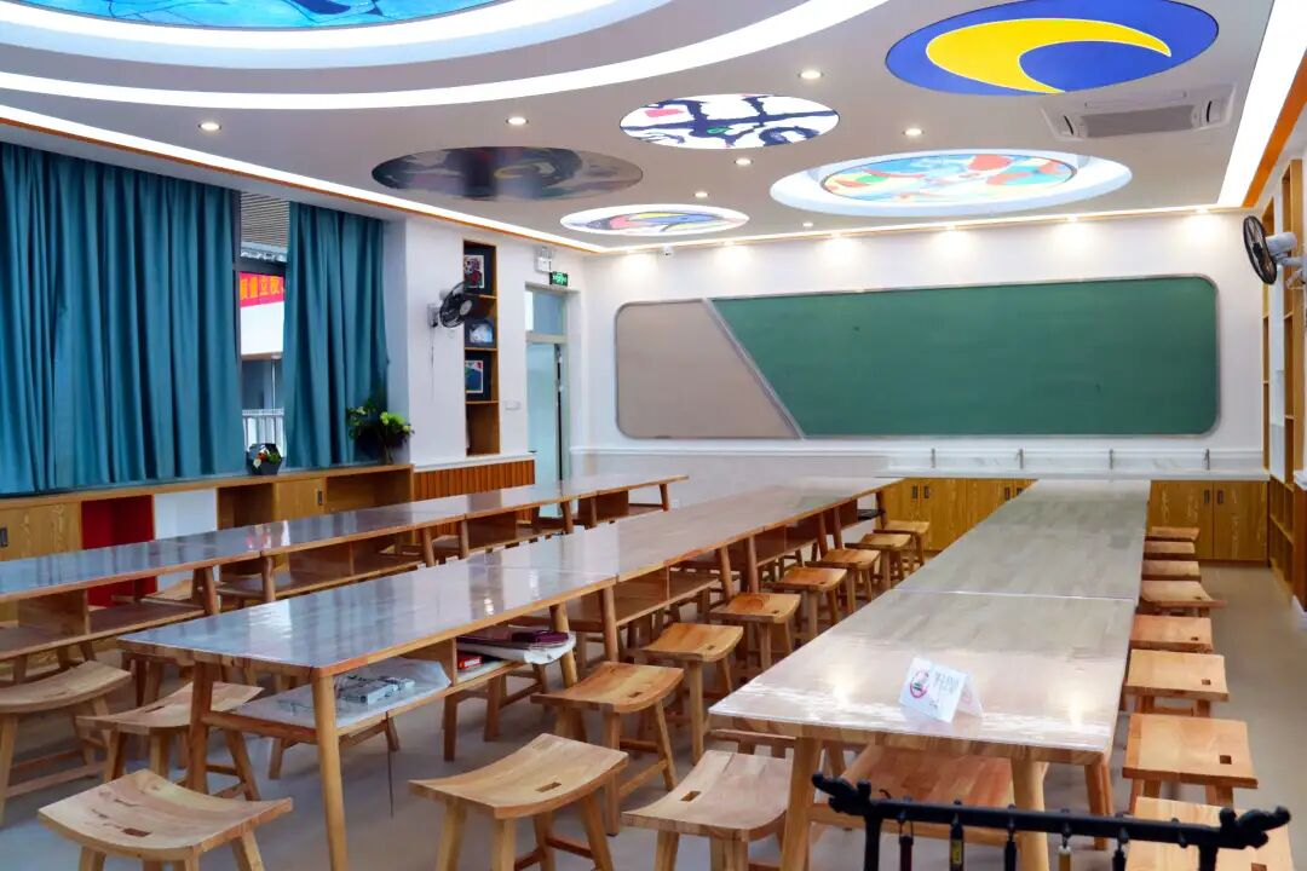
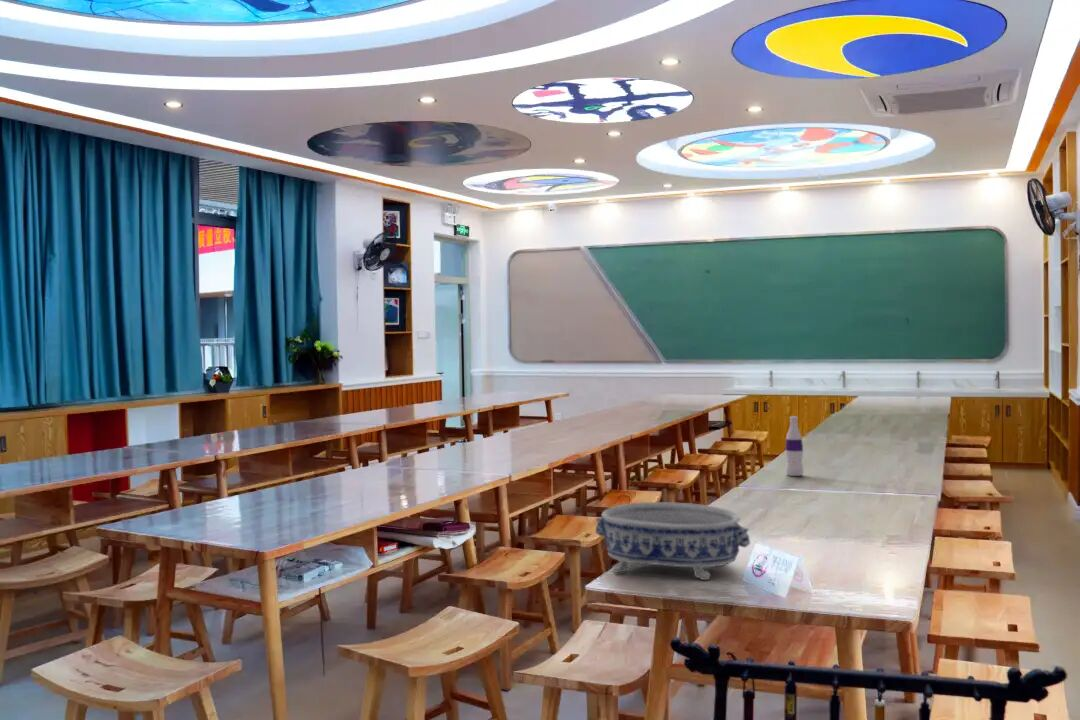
+ decorative bowl (670, 539)
+ bottle (794, 445)
